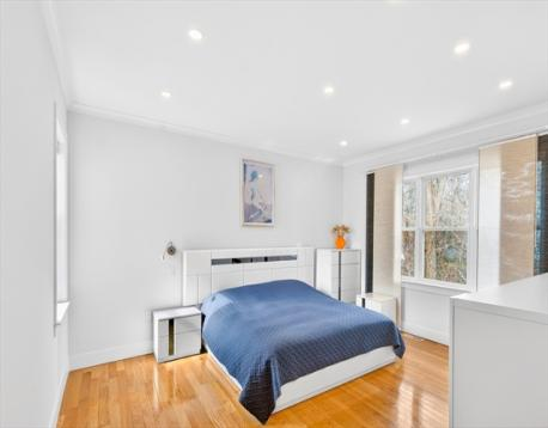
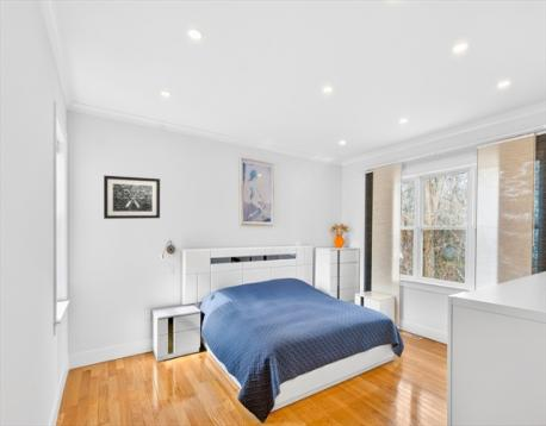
+ wall art (132, 198)
